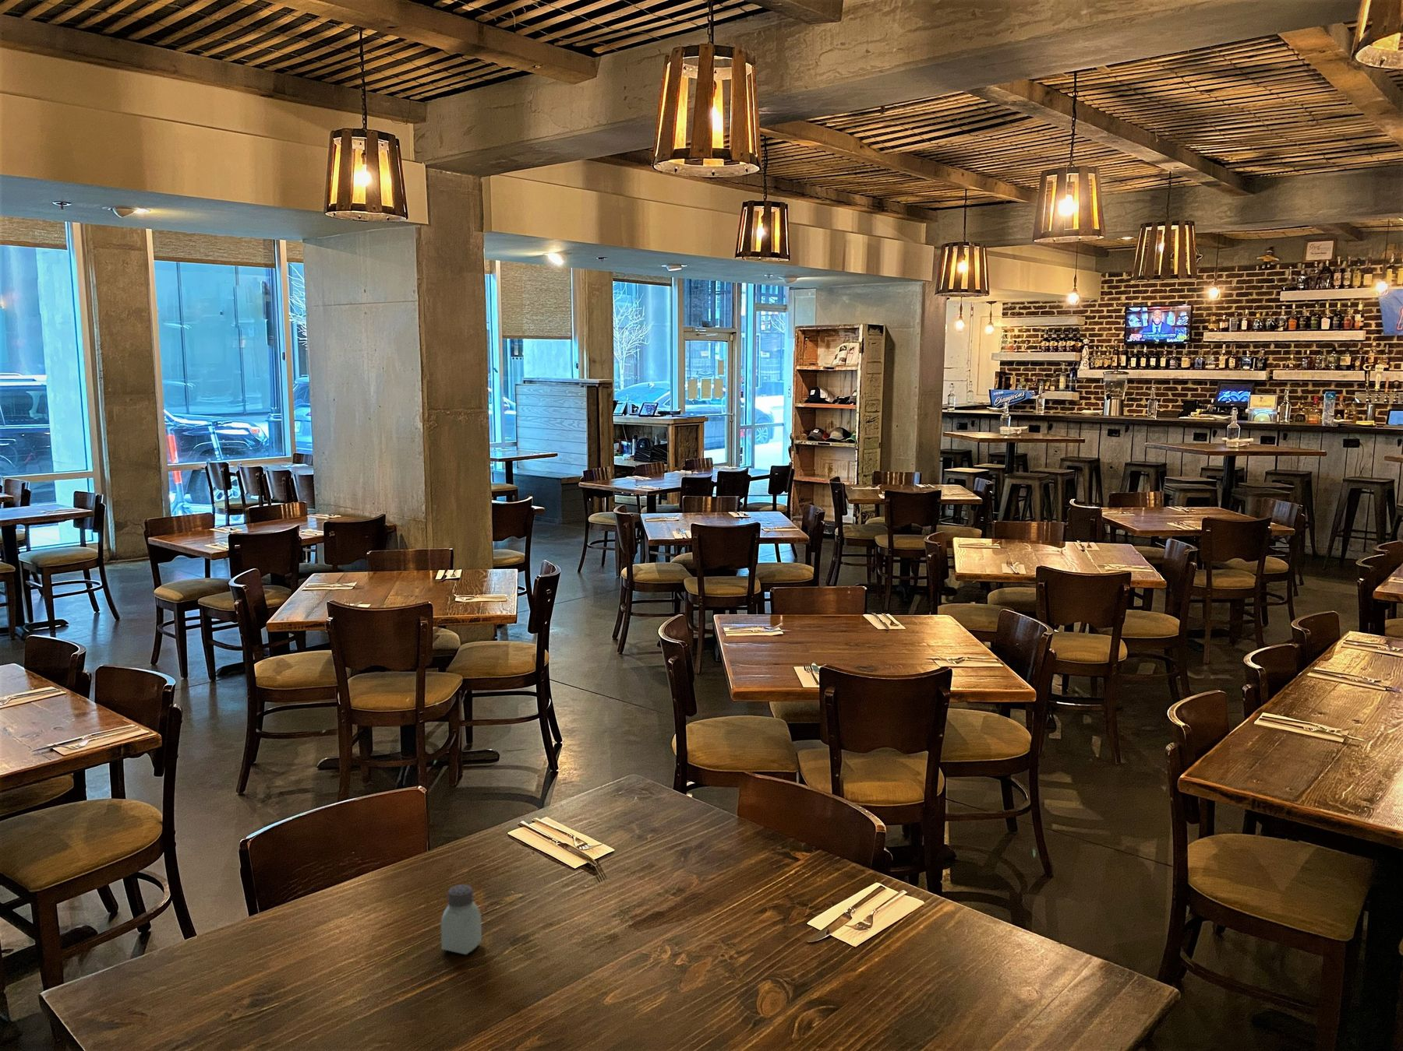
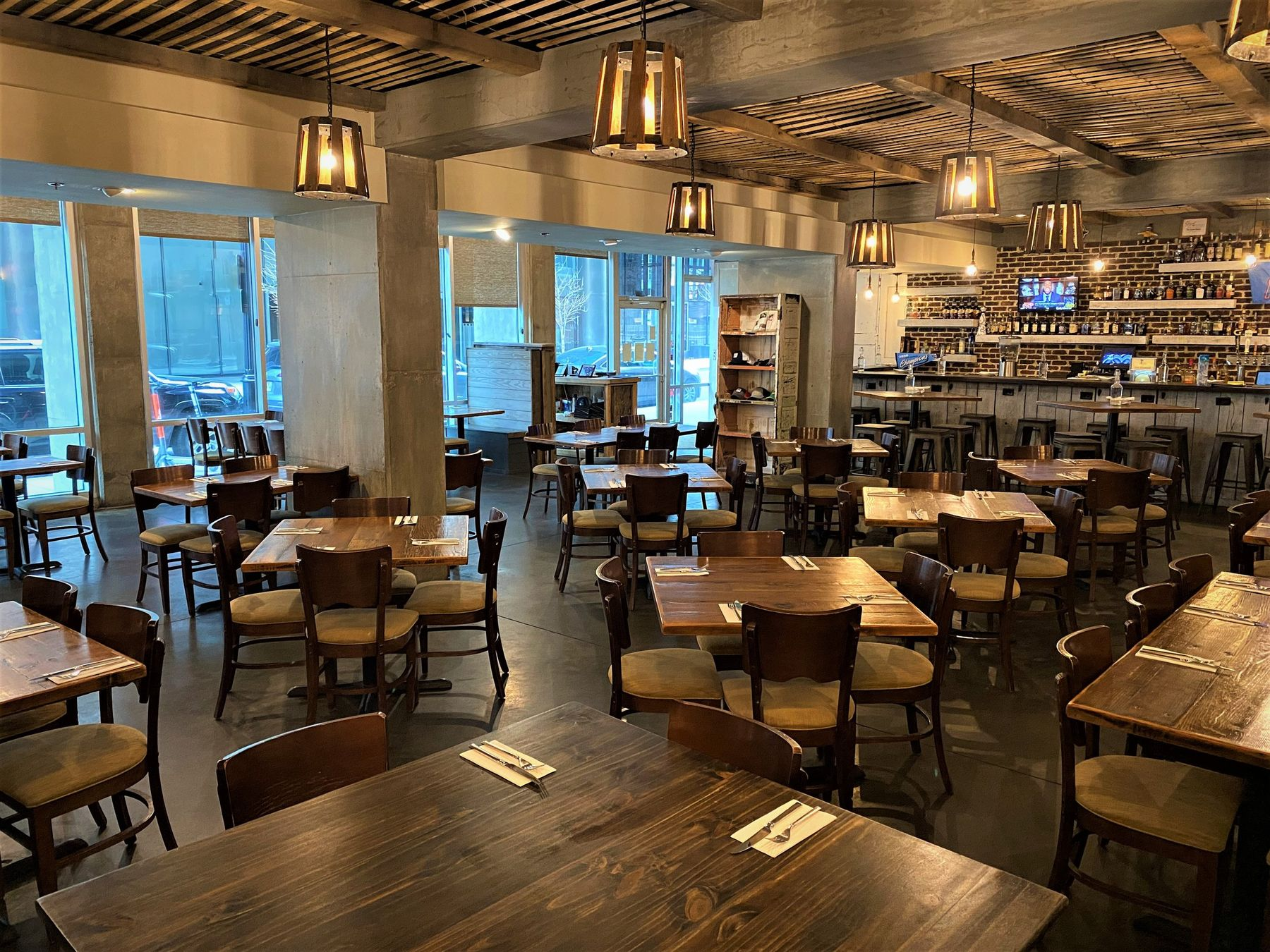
- saltshaker (461, 917)
